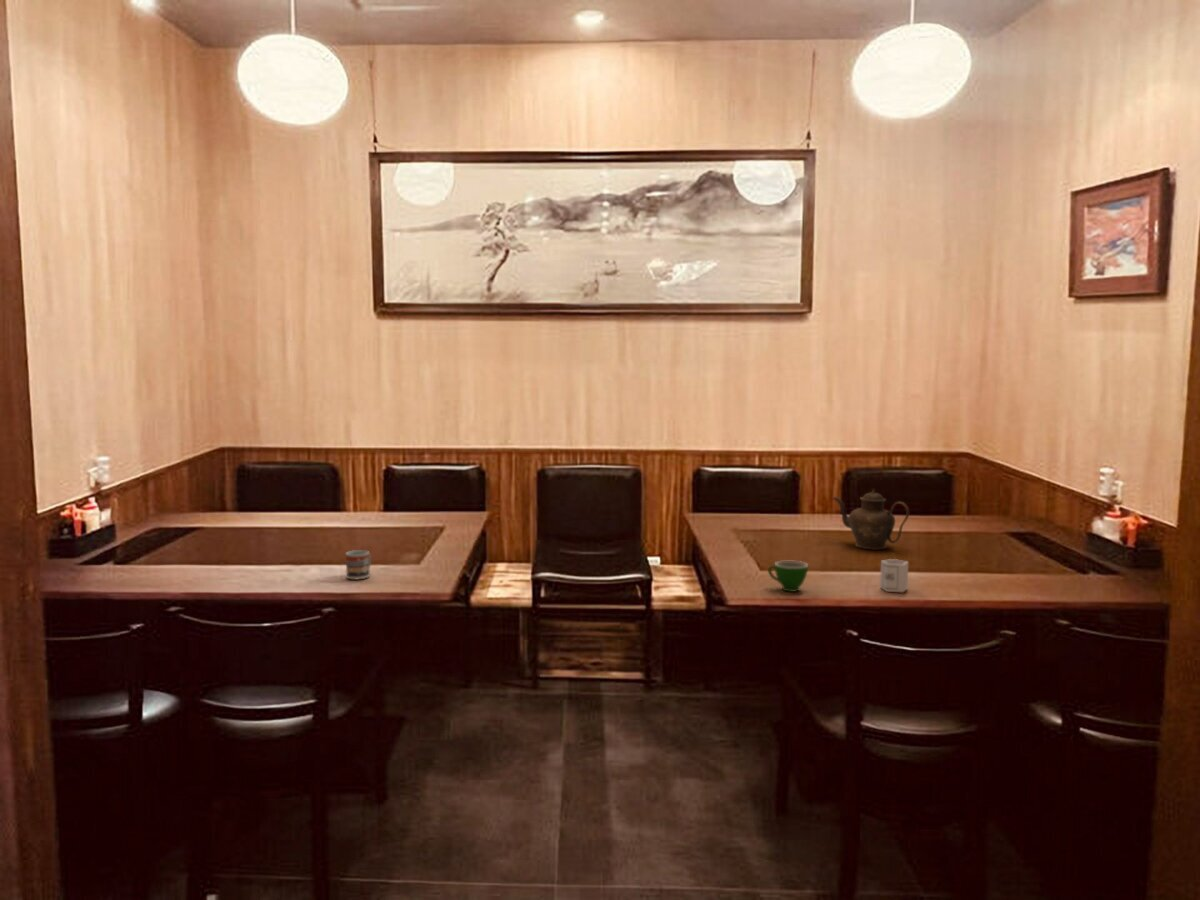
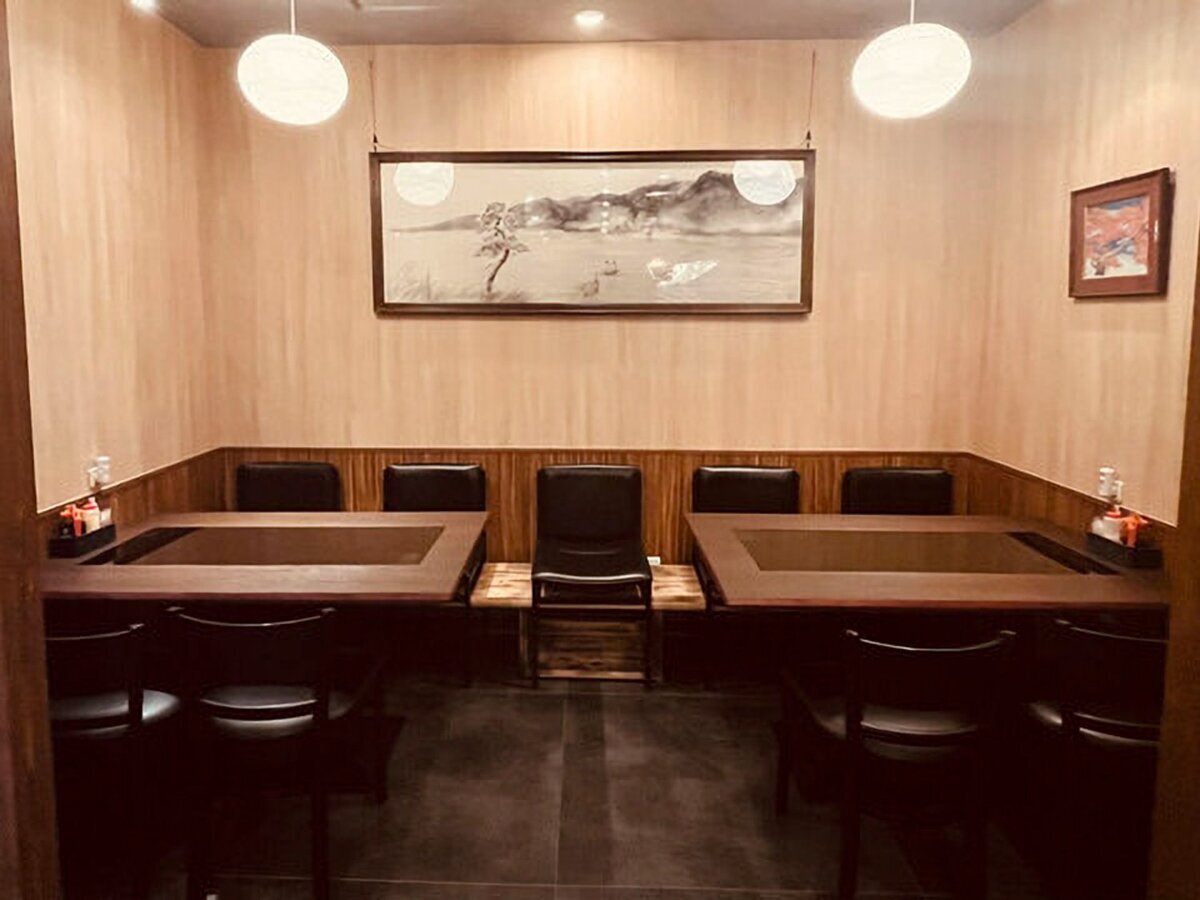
- cup (895, 575)
- teacup (787, 576)
- cup (360, 563)
- teapot (869, 517)
